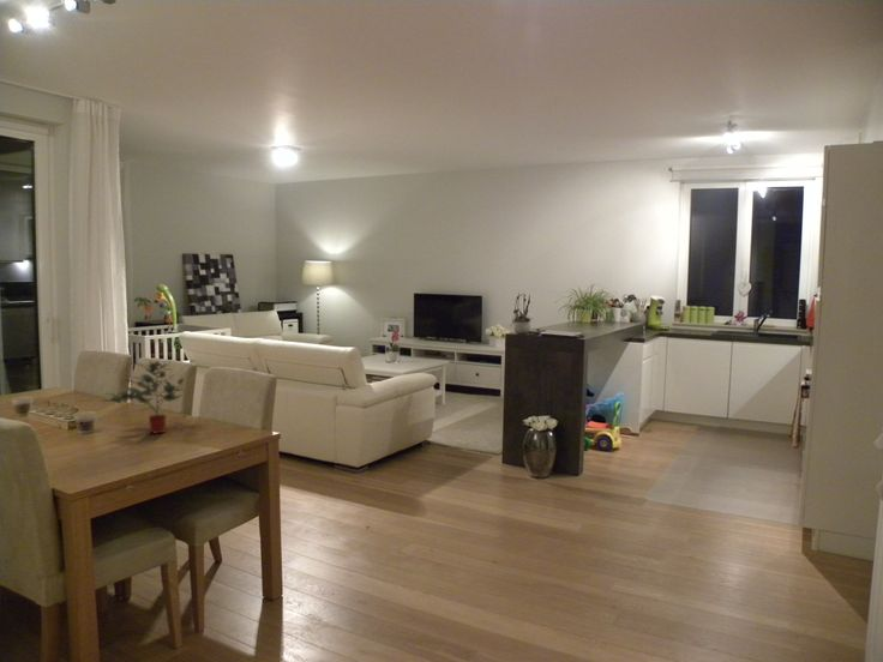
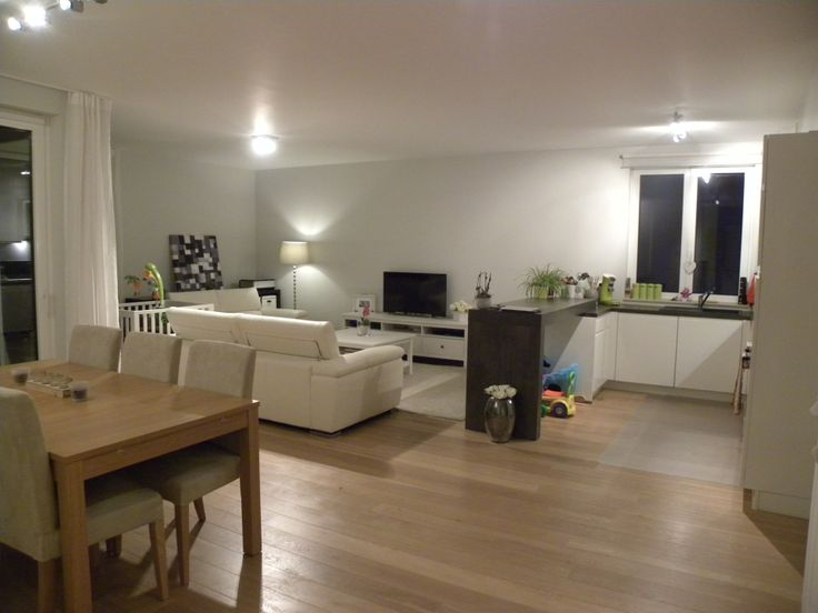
- potted plant (148, 395)
